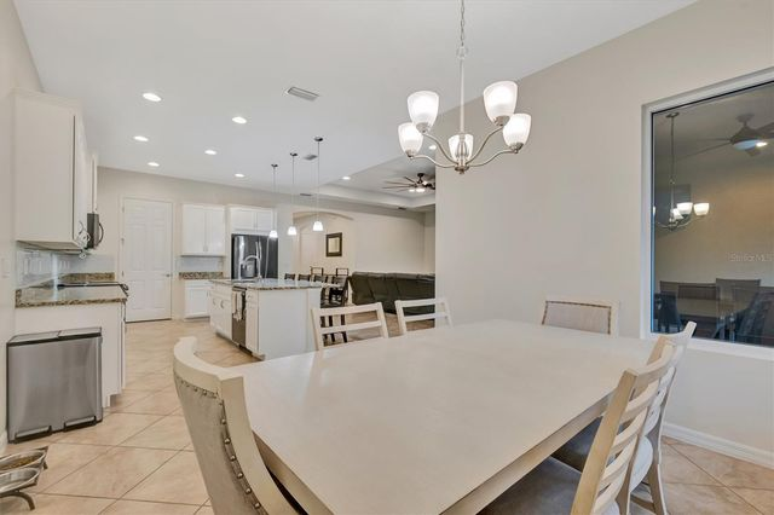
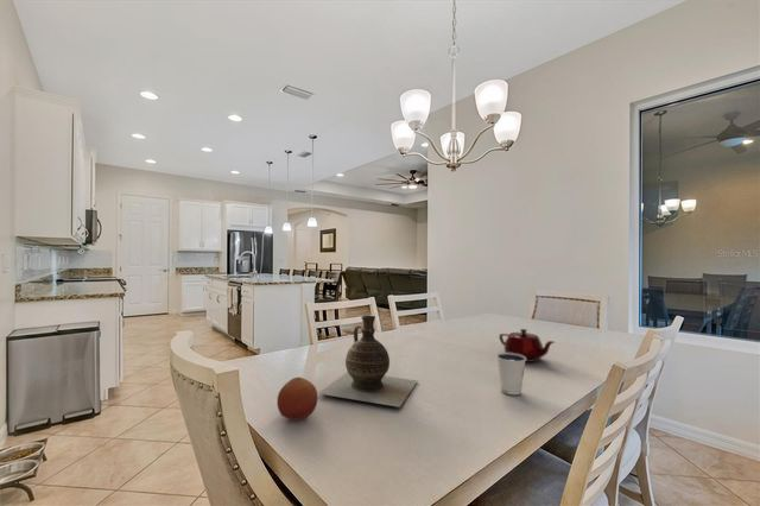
+ ceramic jug (370, 352)
+ fruit (297, 398)
+ teapot (525, 343)
+ dixie cup (511, 374)
